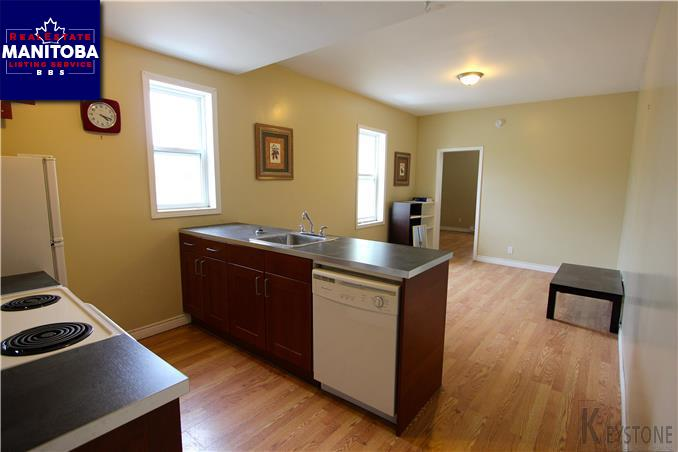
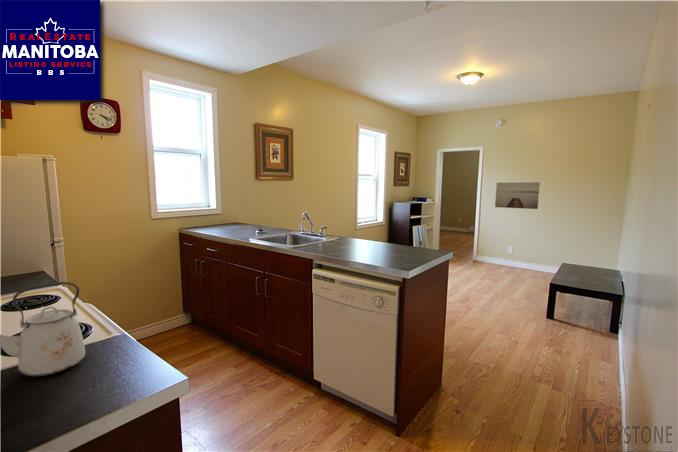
+ wall art (516, 195)
+ kettle (37, 329)
